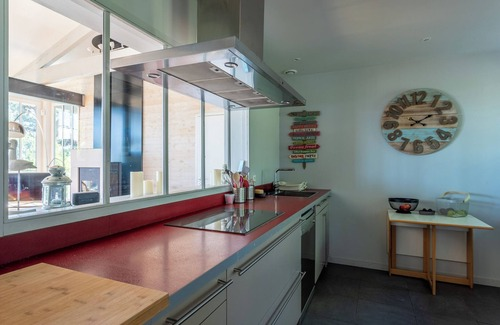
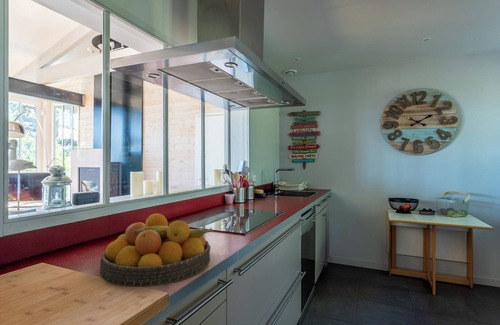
+ fruit bowl (158, 241)
